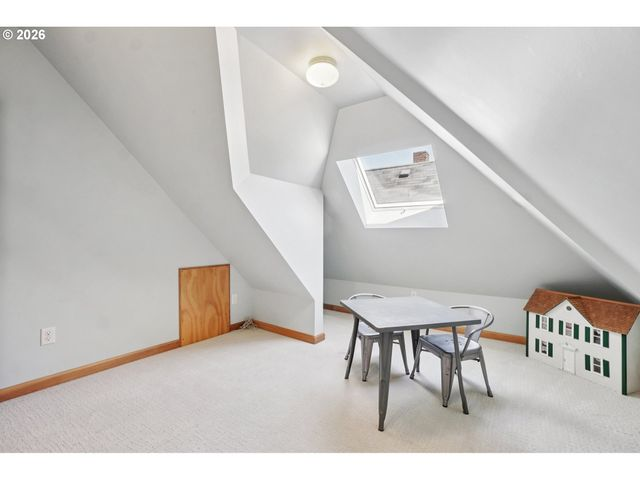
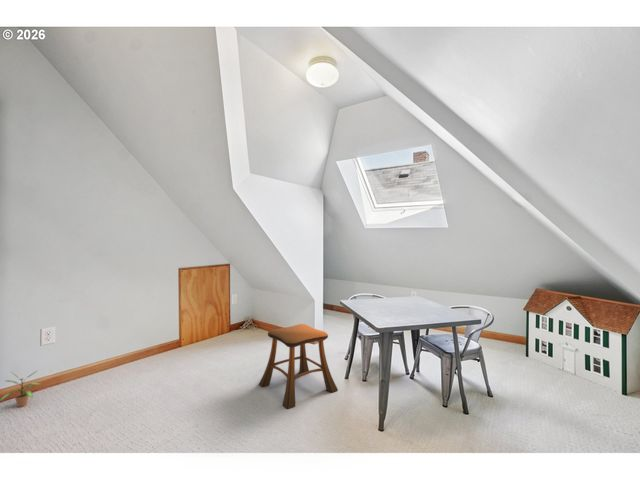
+ stool (297, 358)
+ potted plant (19, 384)
